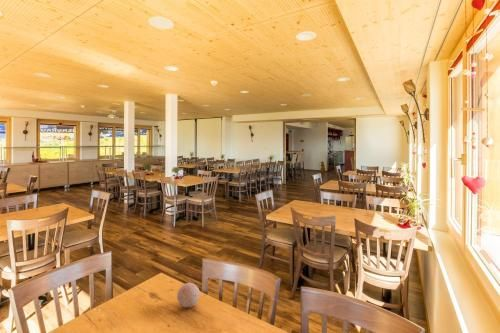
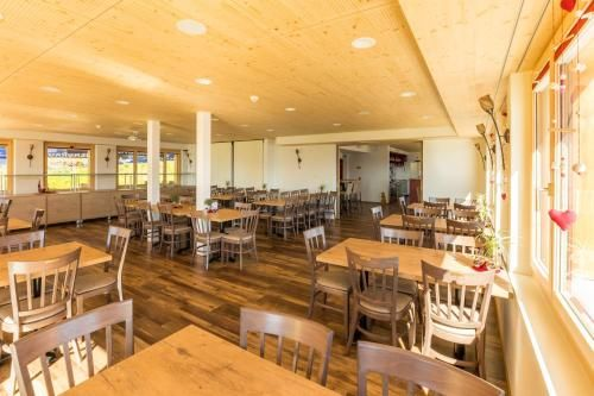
- decorative ball (188, 294)
